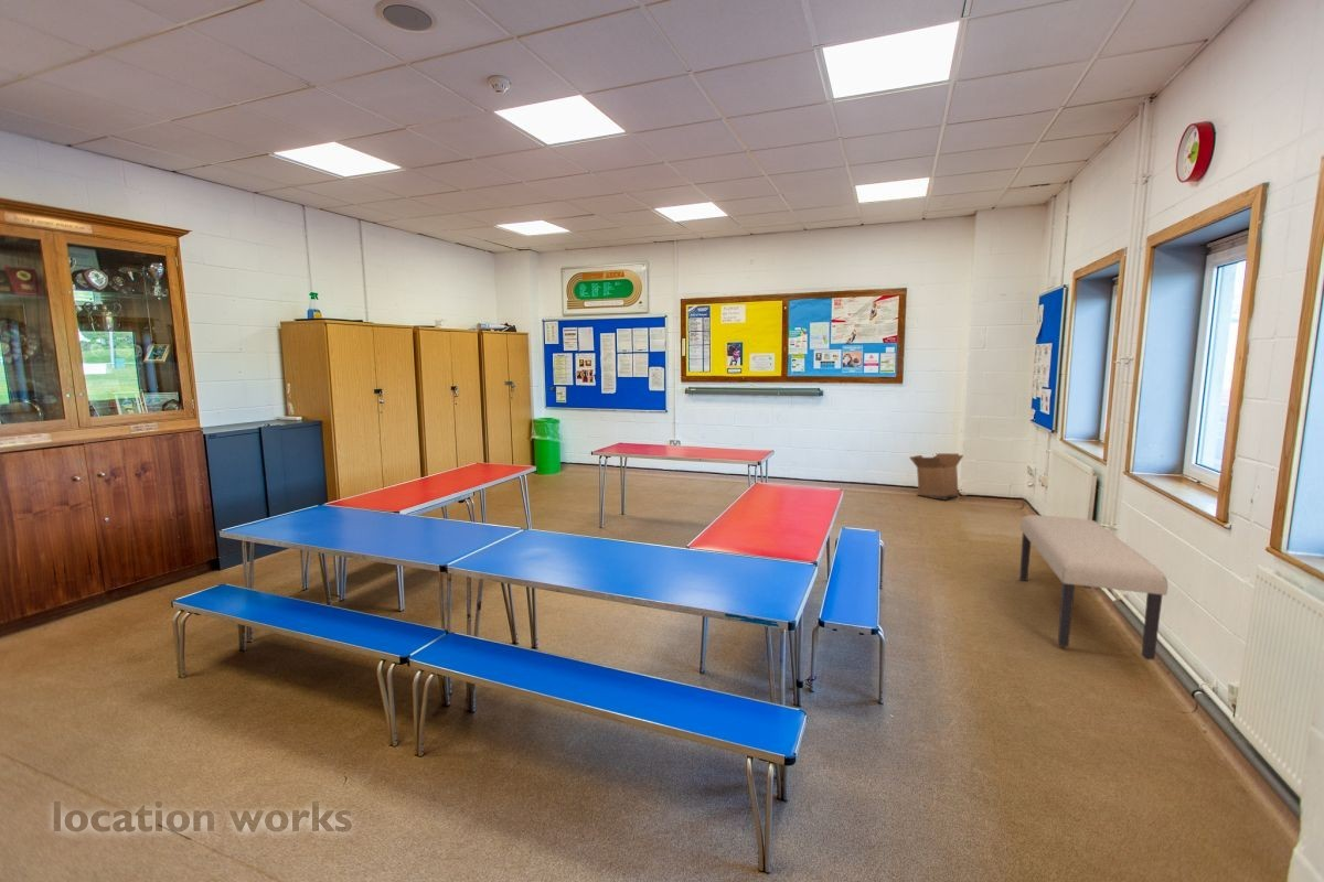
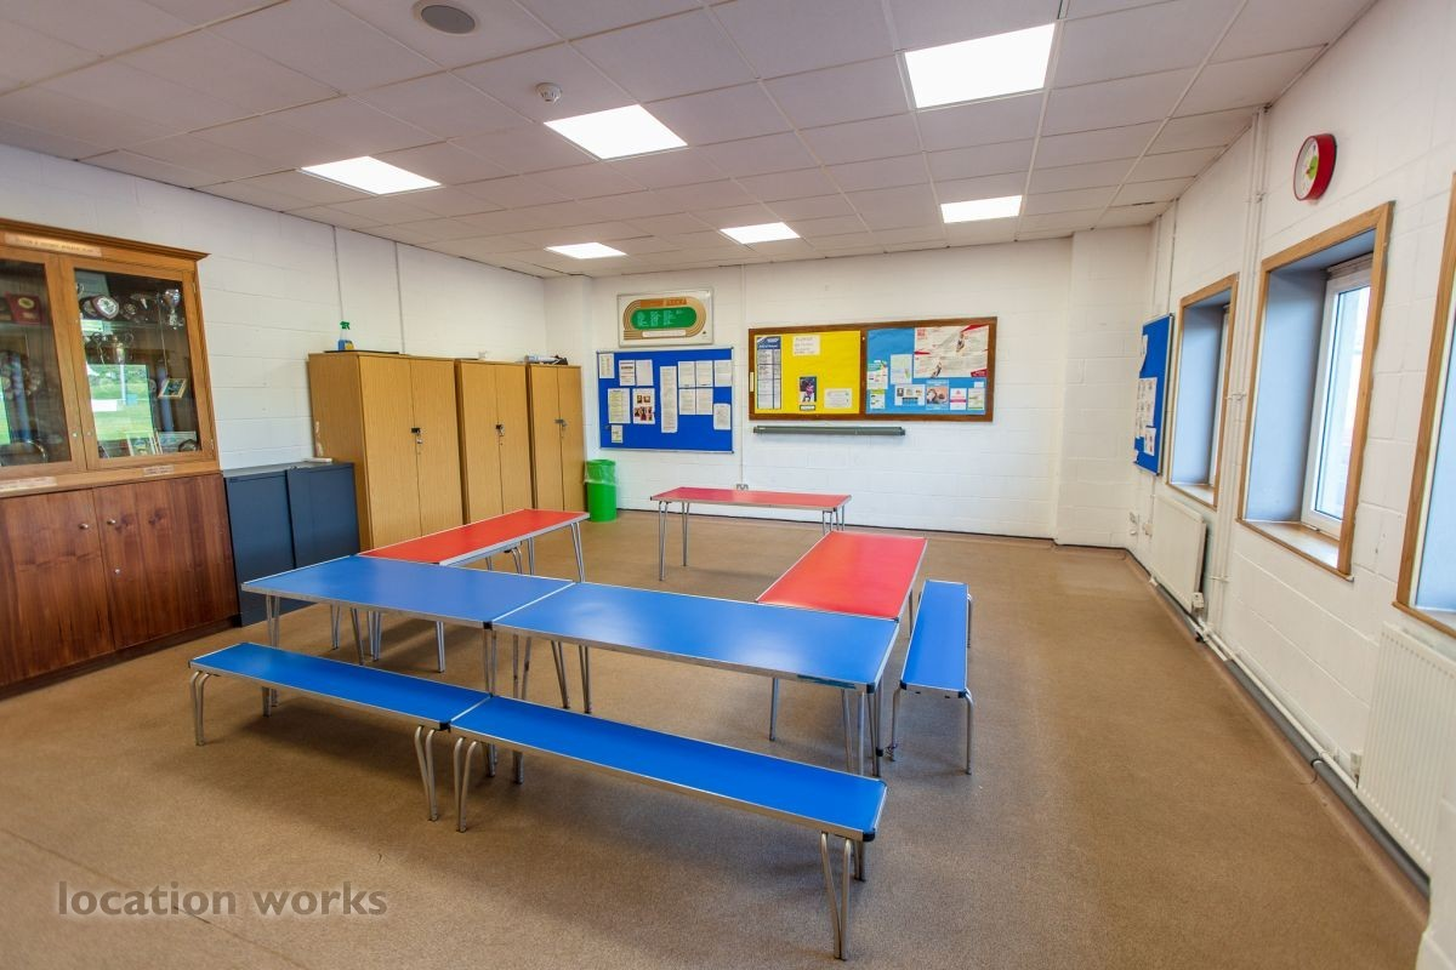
- cardboard box (935, 474)
- bench (1079, 574)
